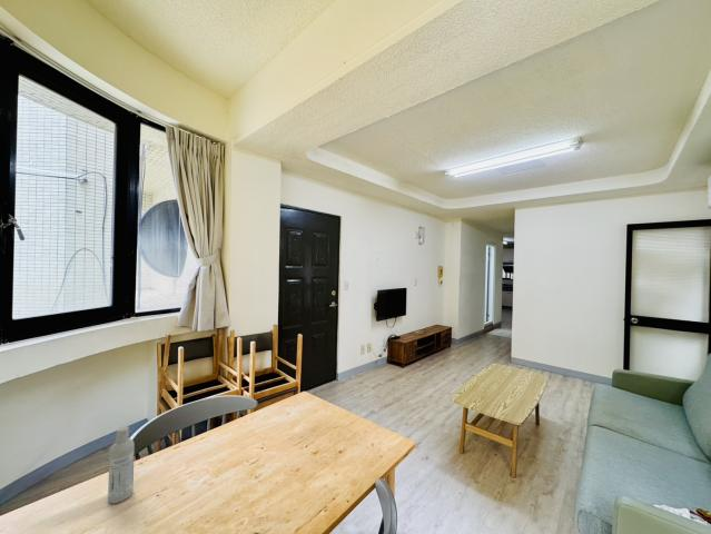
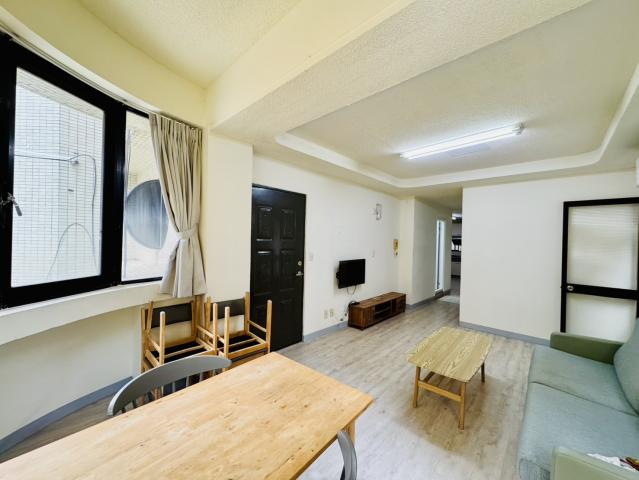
- bottle (121, 462)
